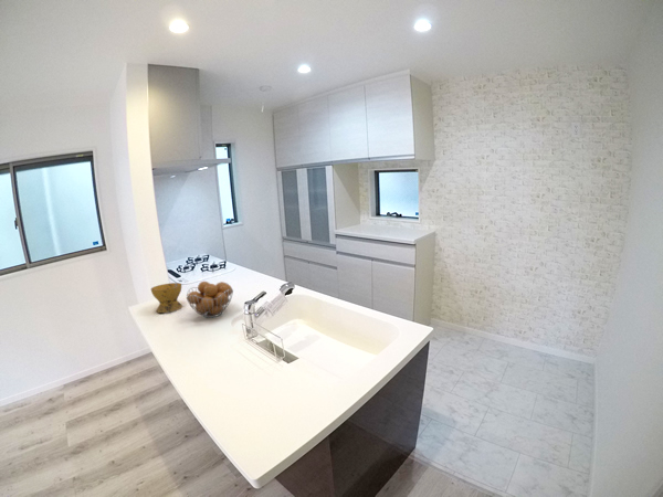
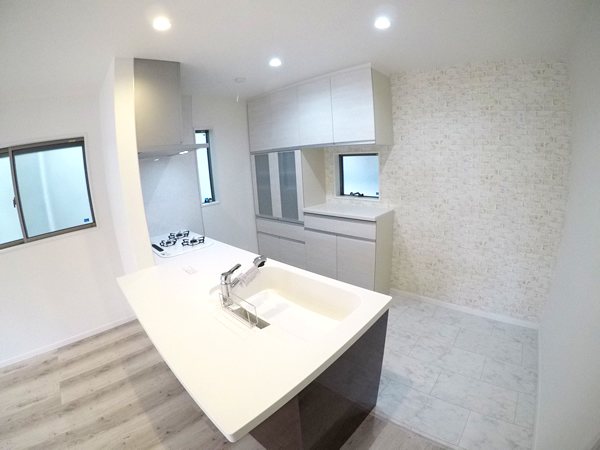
- bowl (168, 297)
- fruit basket (210, 298)
